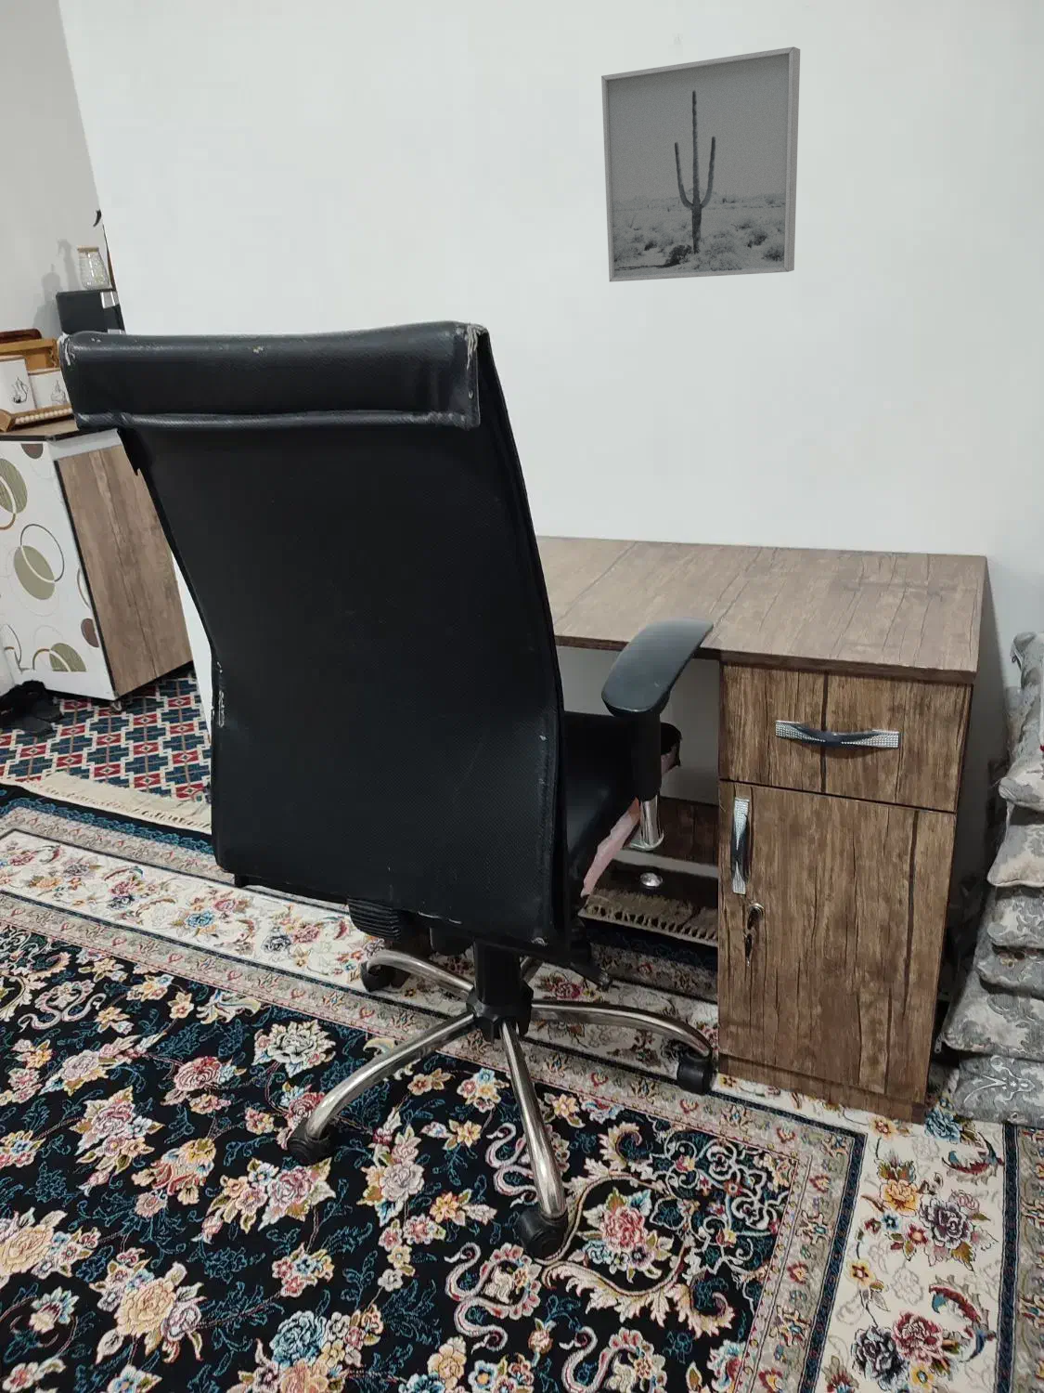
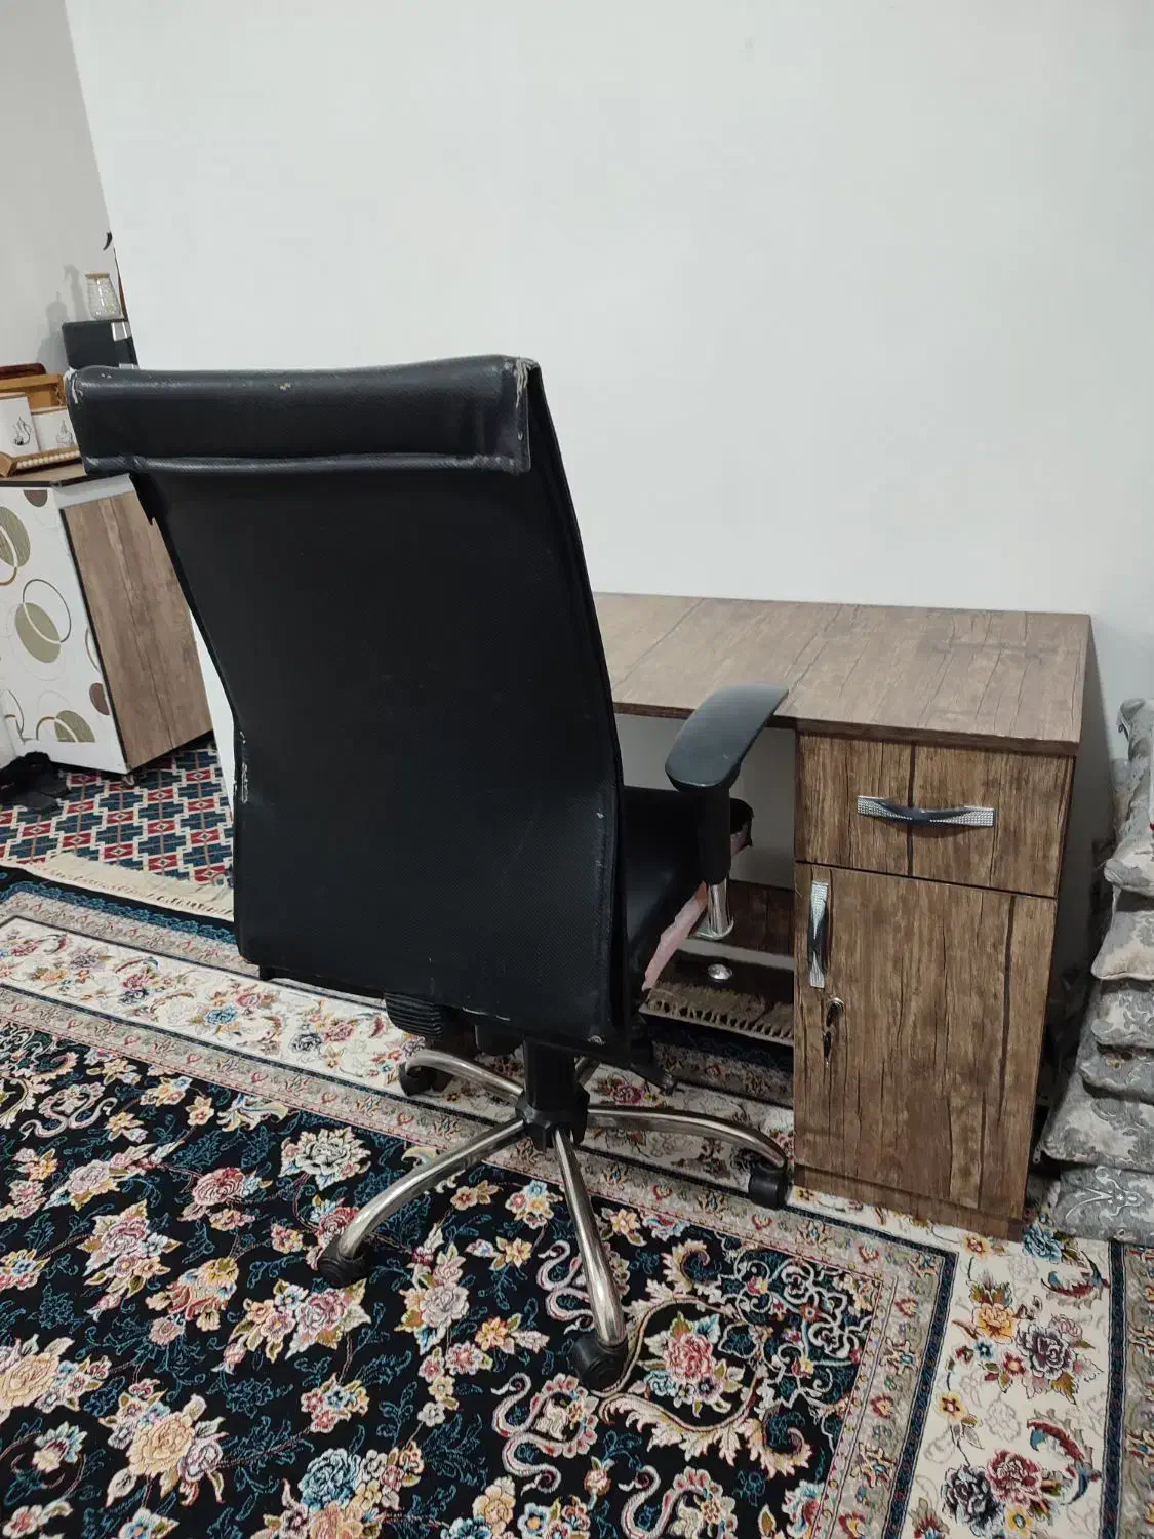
- wall art (697, 172)
